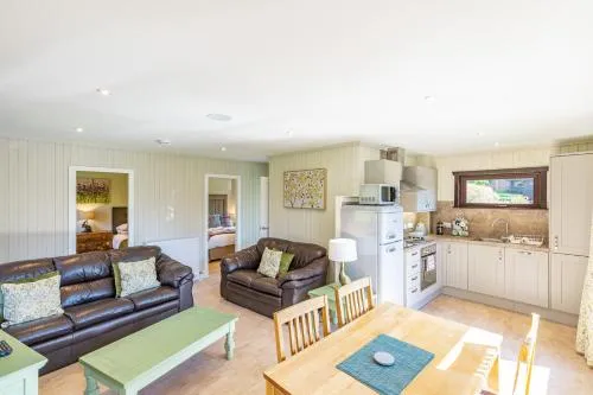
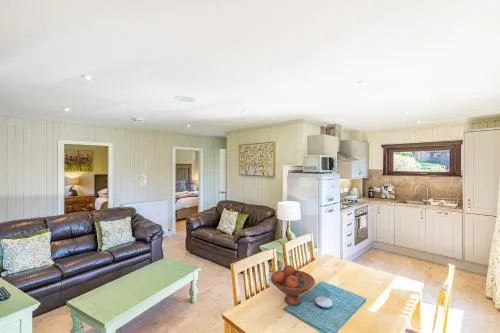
+ fruit bowl (292, 285)
